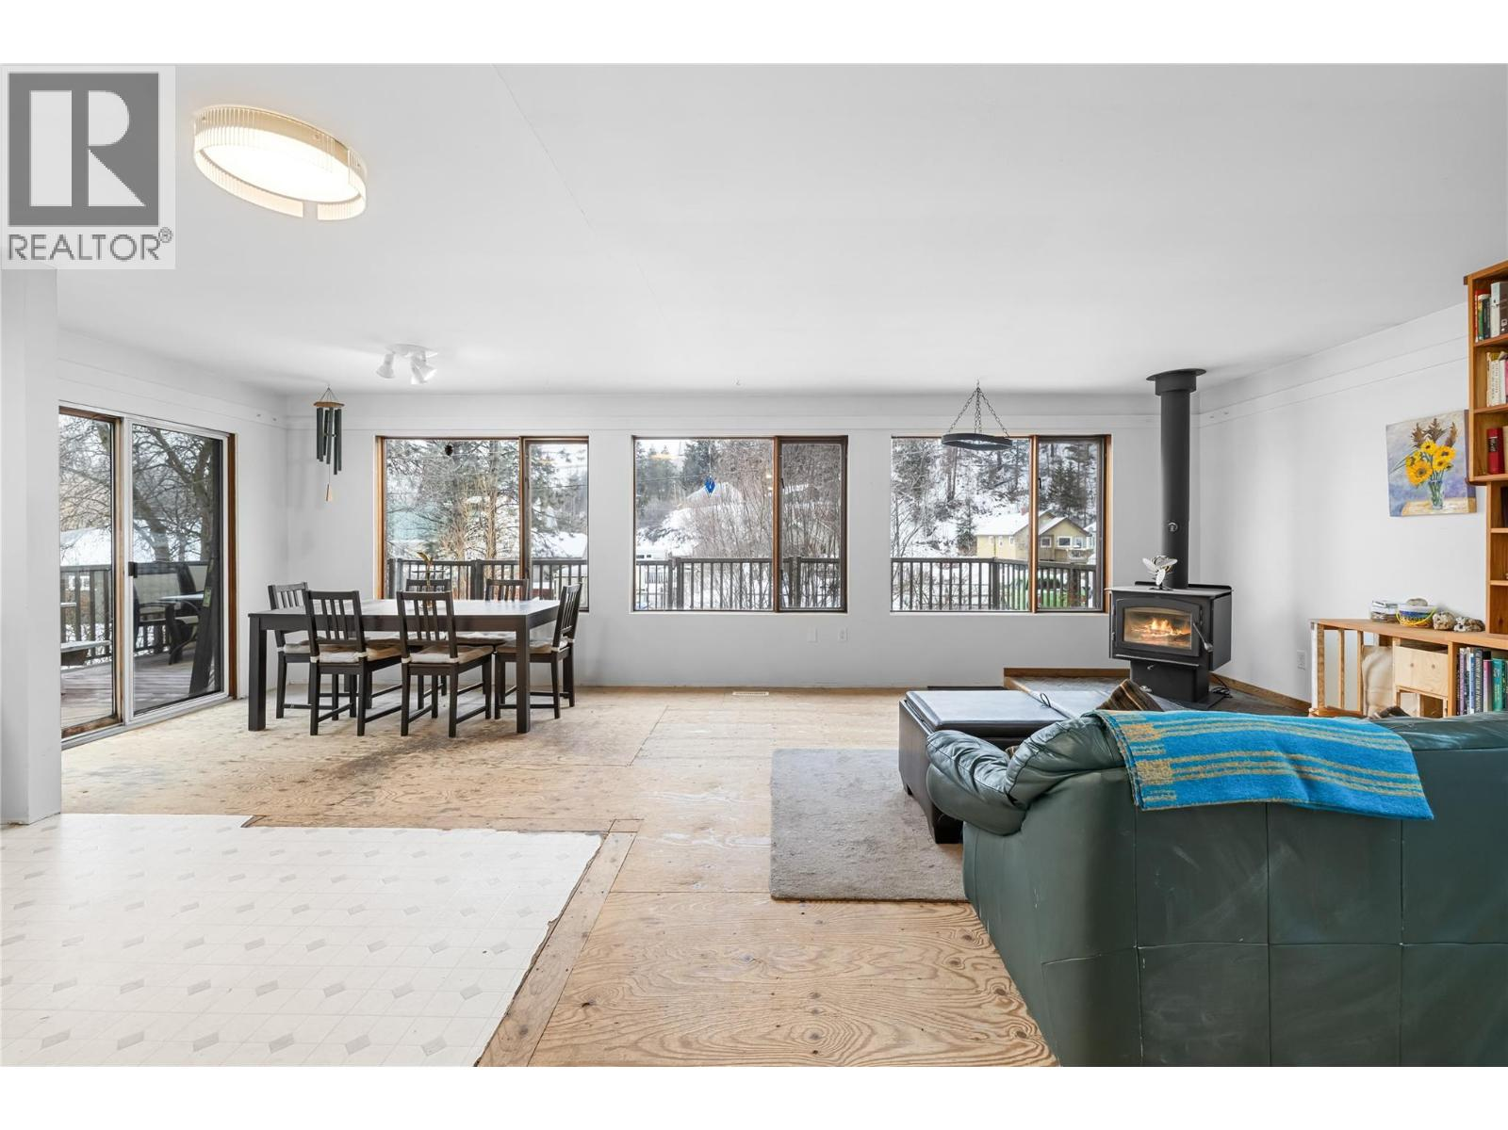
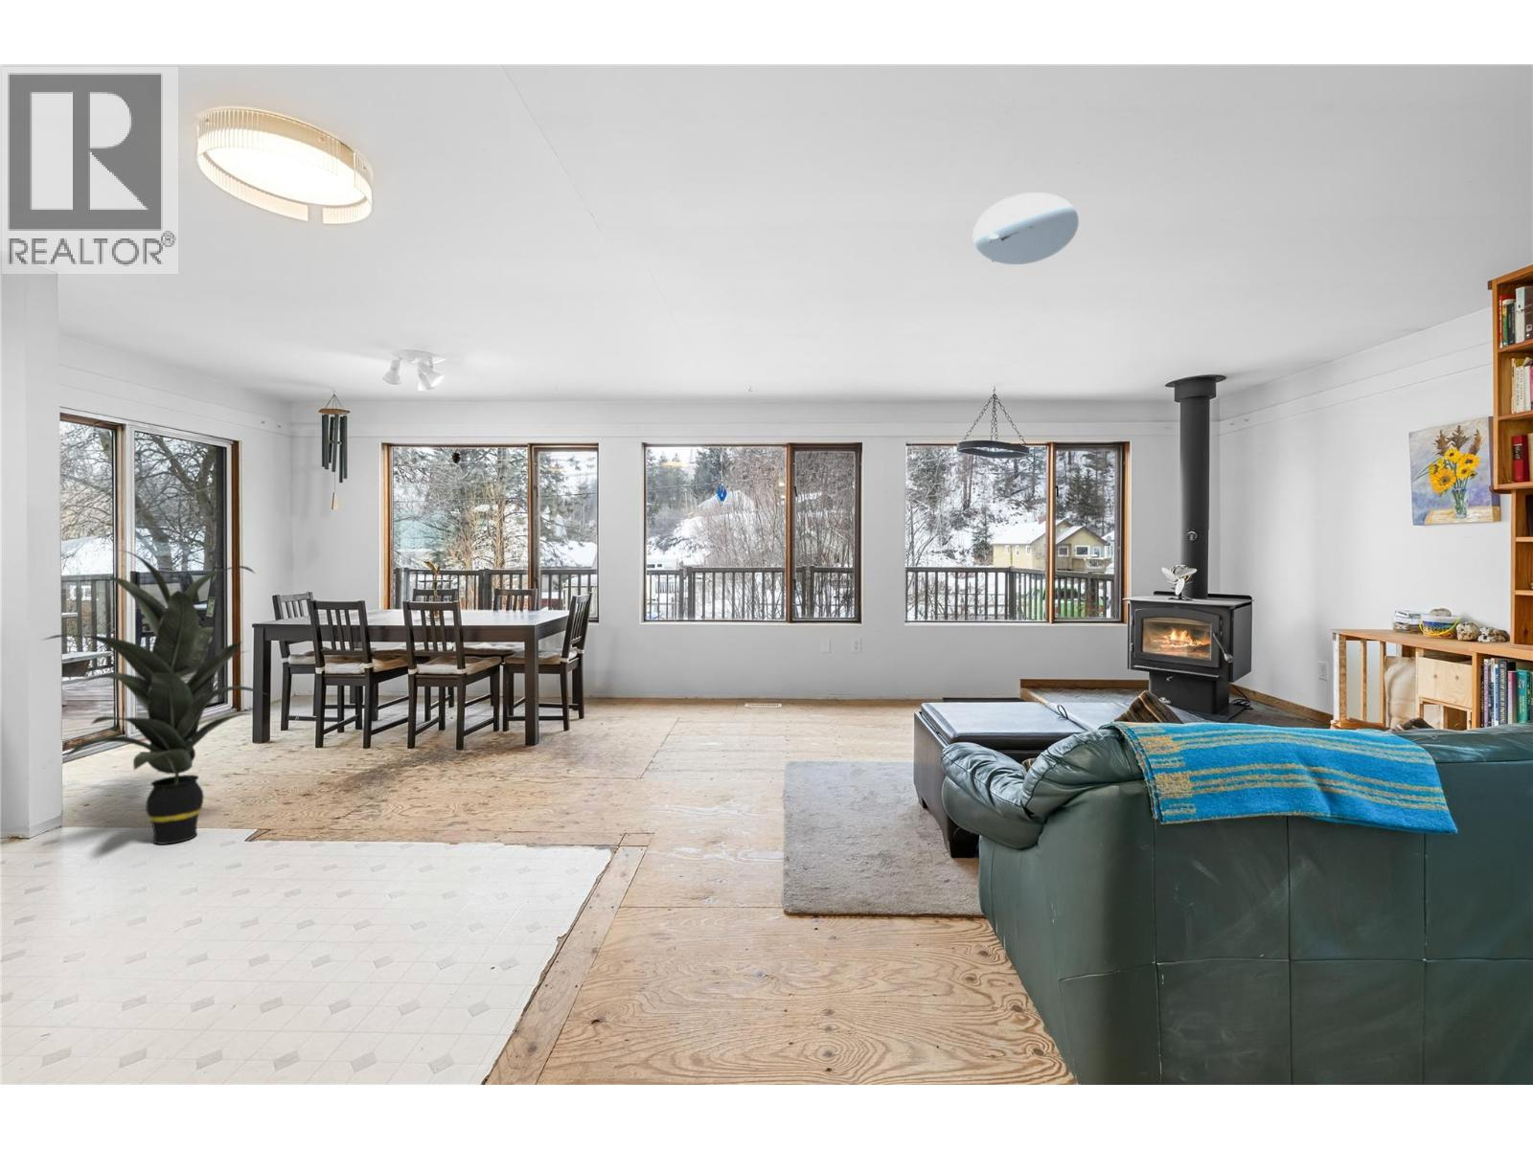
+ ceiling light (1025, 229)
+ indoor plant (161, 694)
